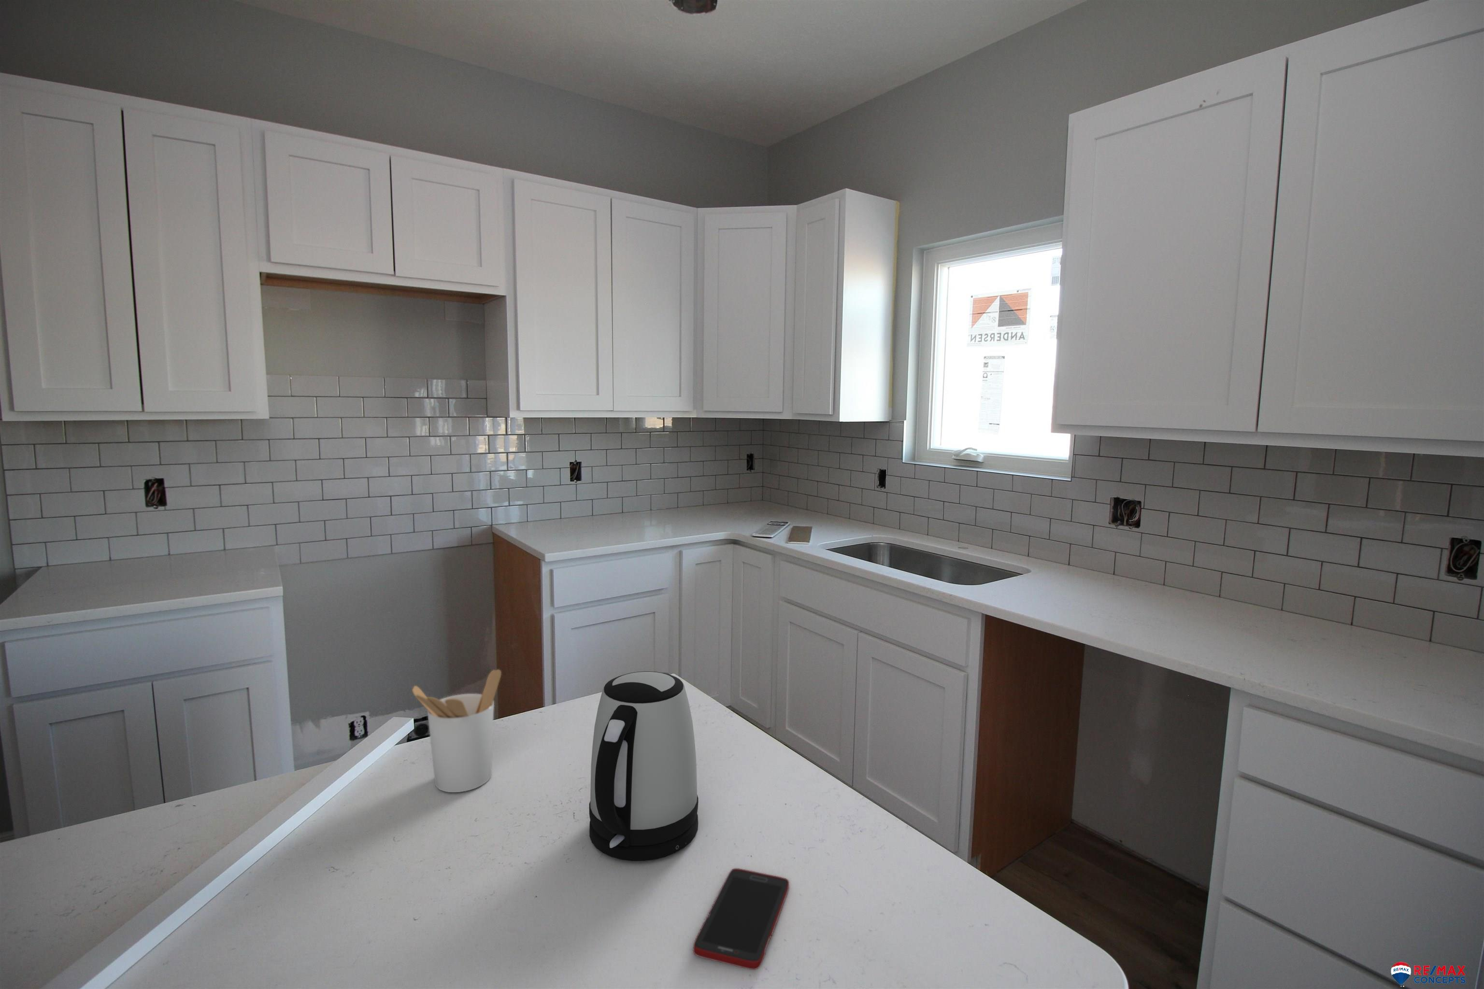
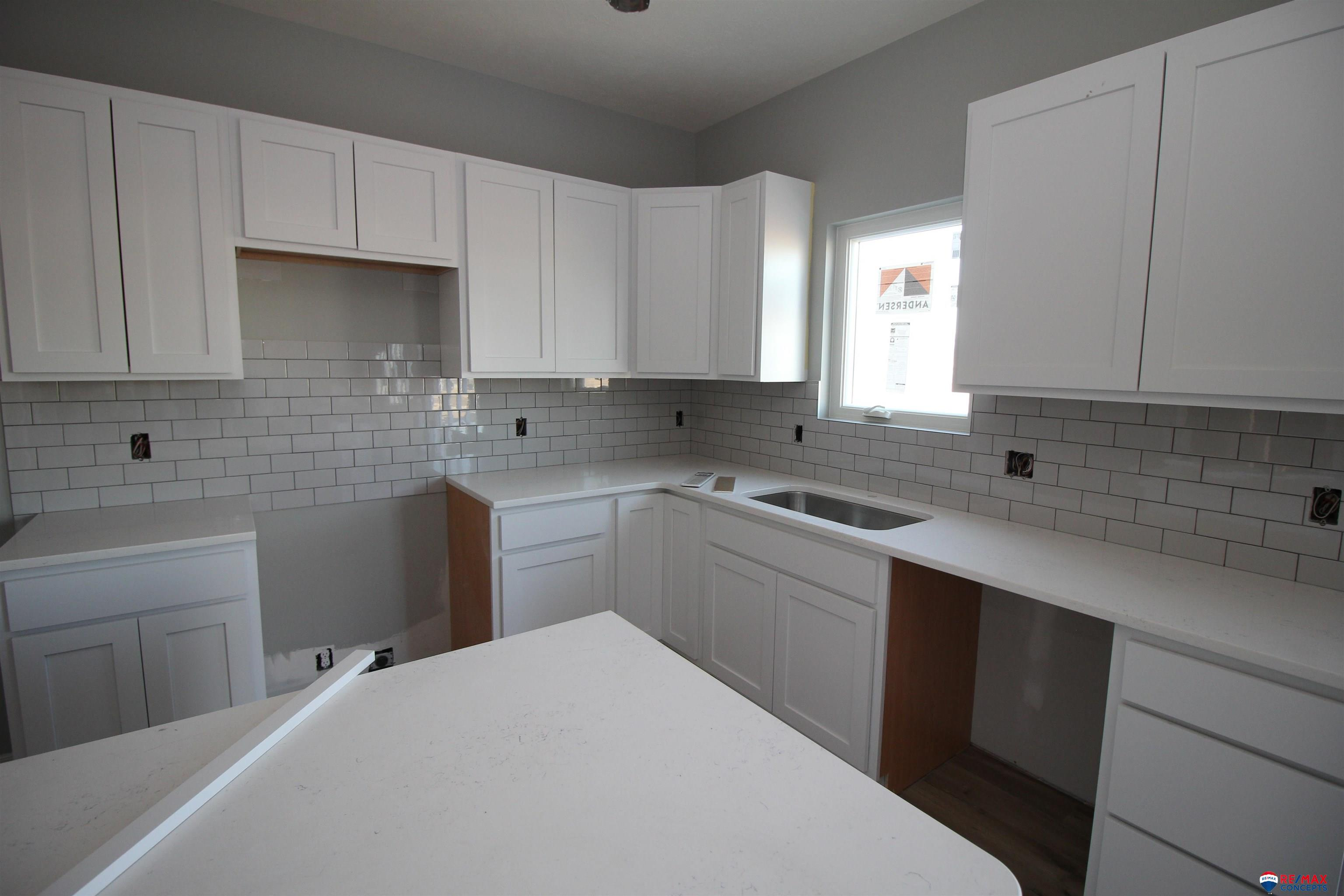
- kettle (637, 762)
- cell phone (744, 915)
- utensil holder (456, 732)
